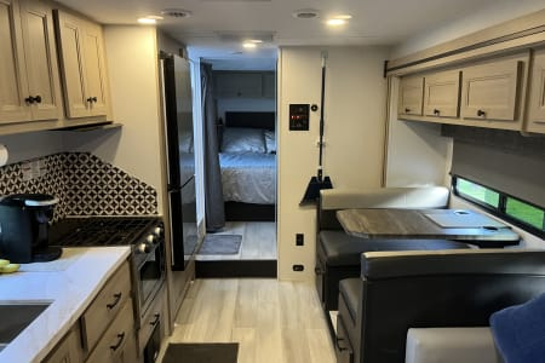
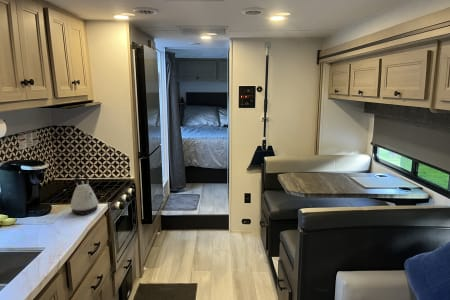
+ kettle (83, 191)
